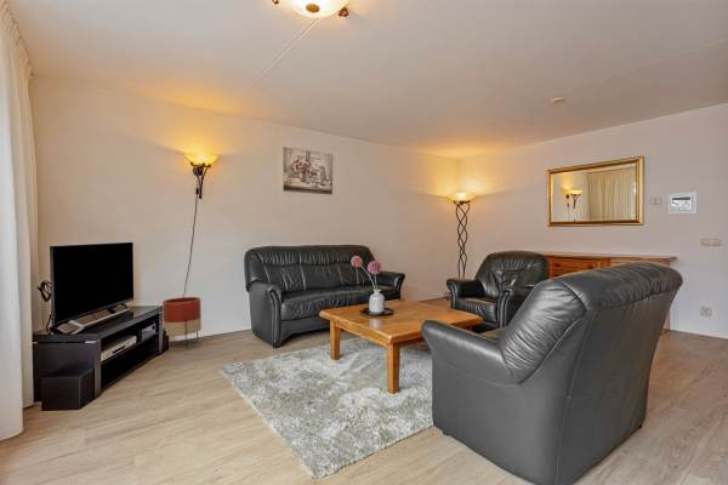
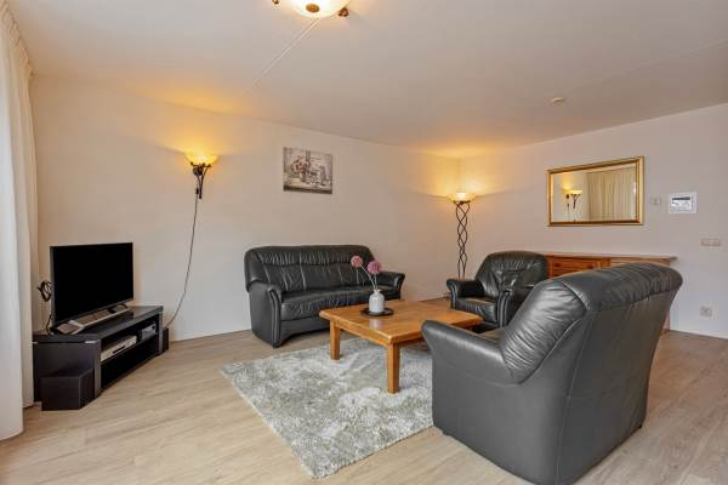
- planter (182, 323)
